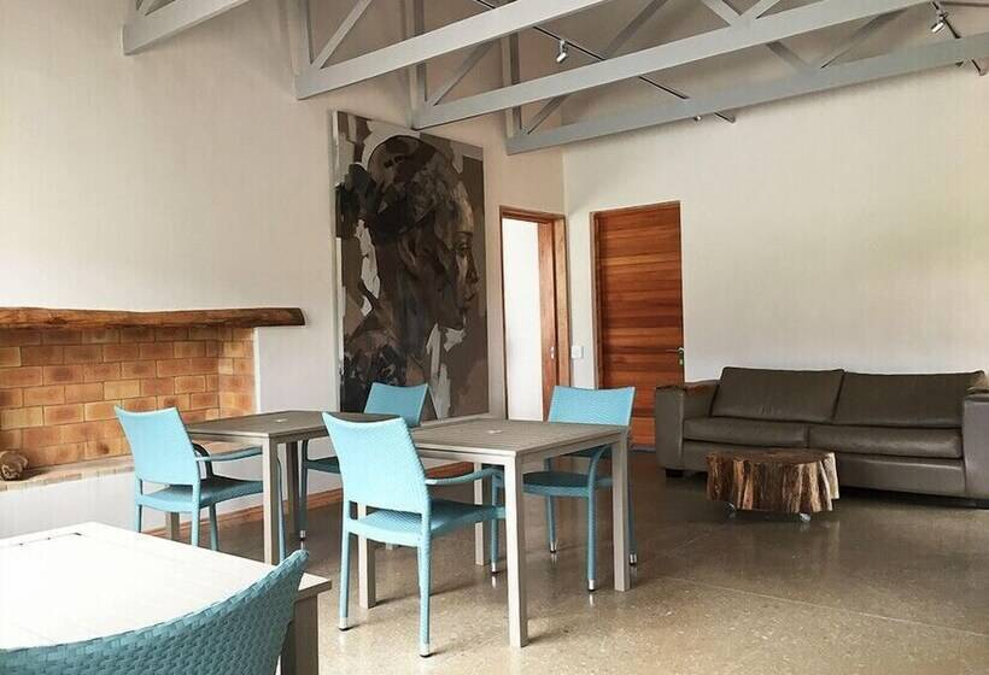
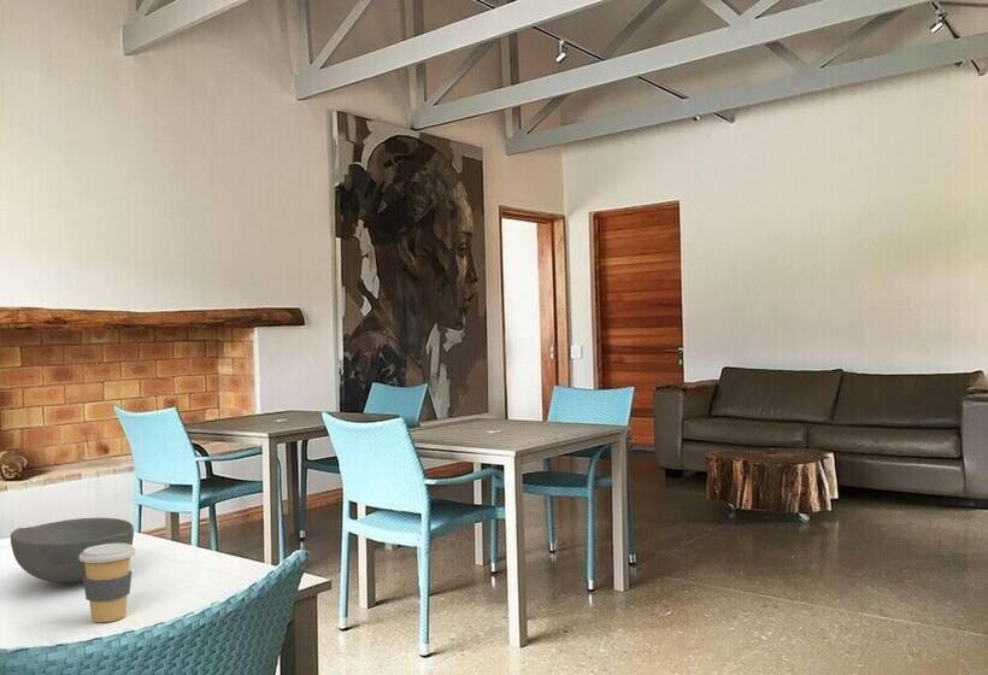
+ bowl (73, 553)
+ coffee cup (107, 582)
